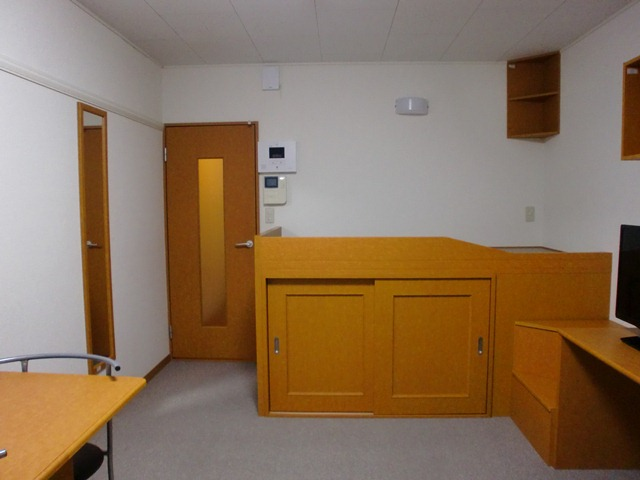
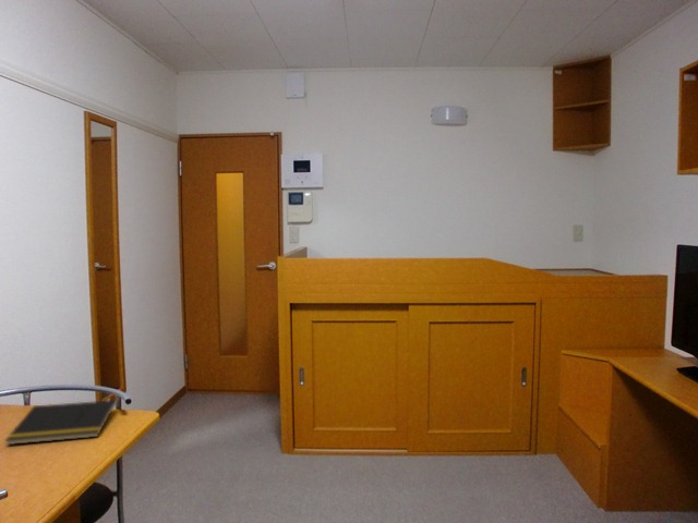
+ notepad (64, 421)
